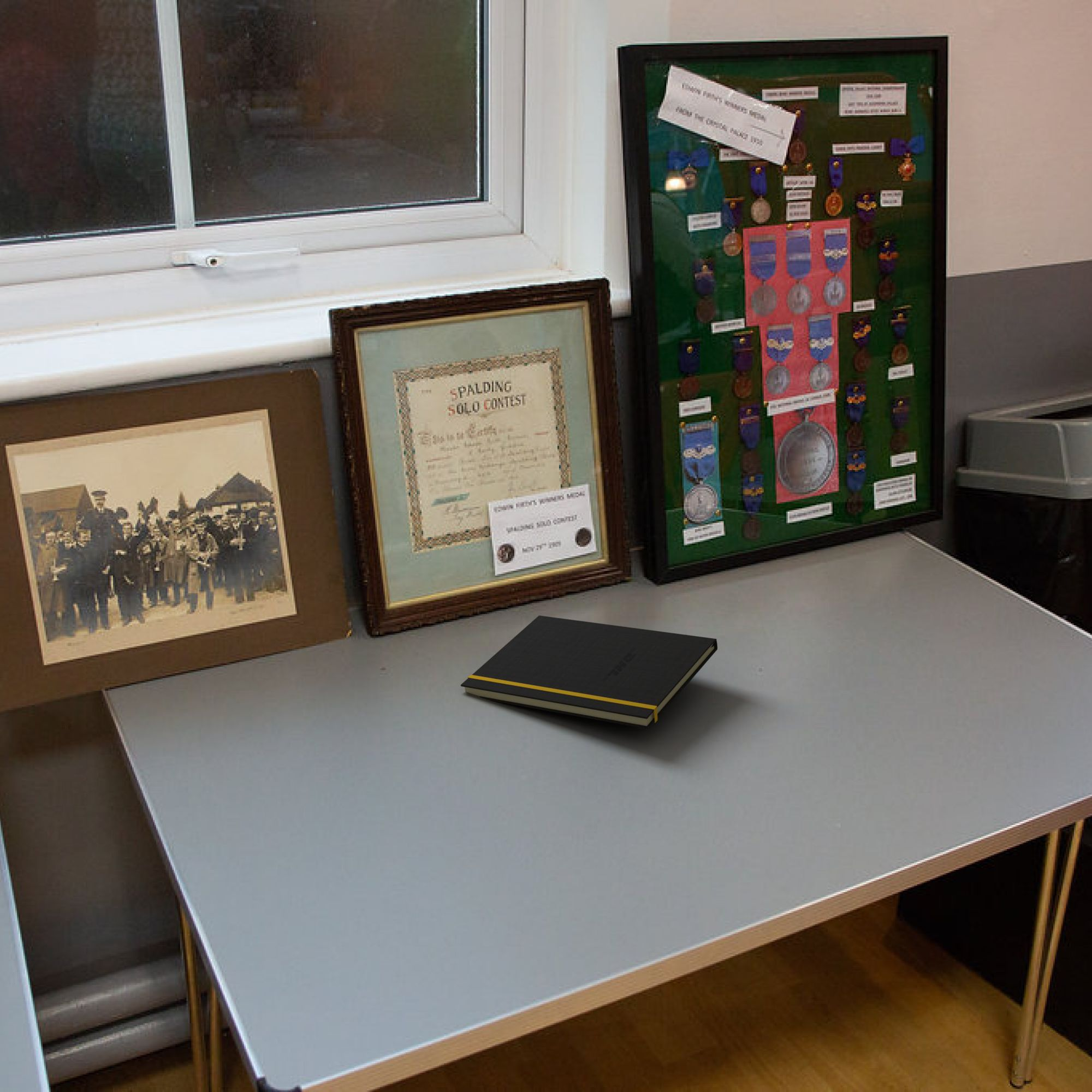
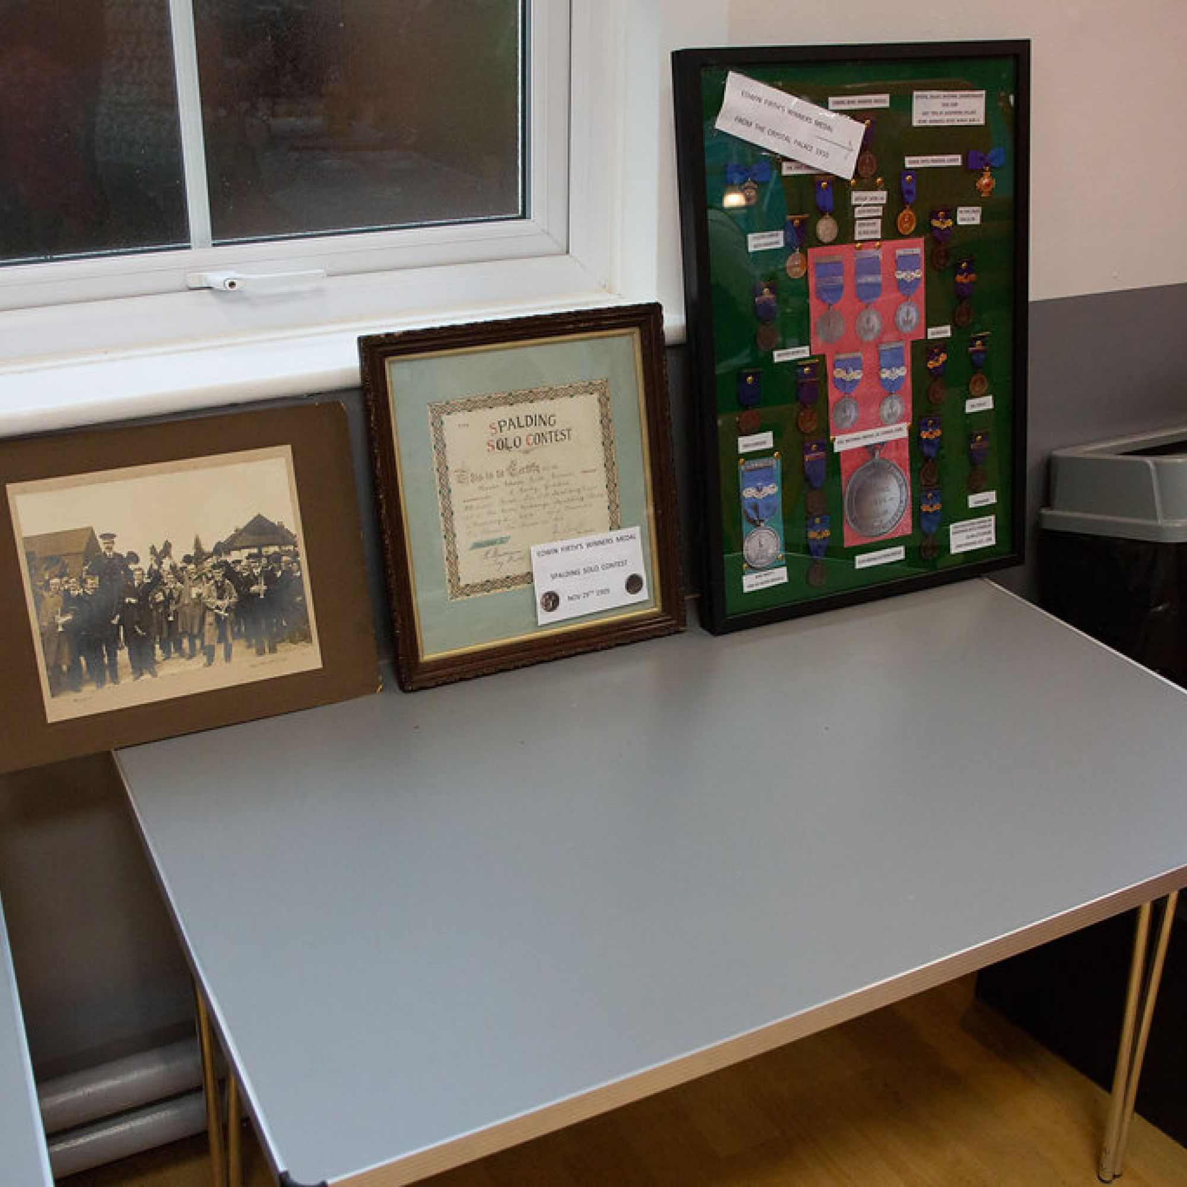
- notepad (589, 667)
